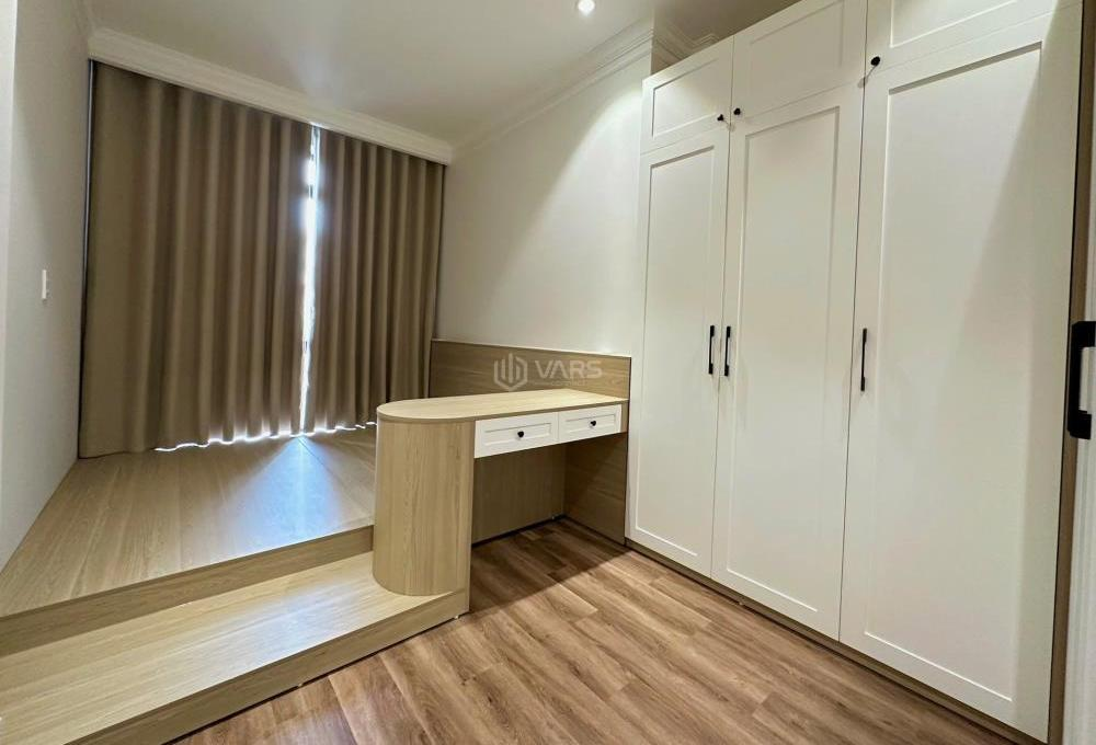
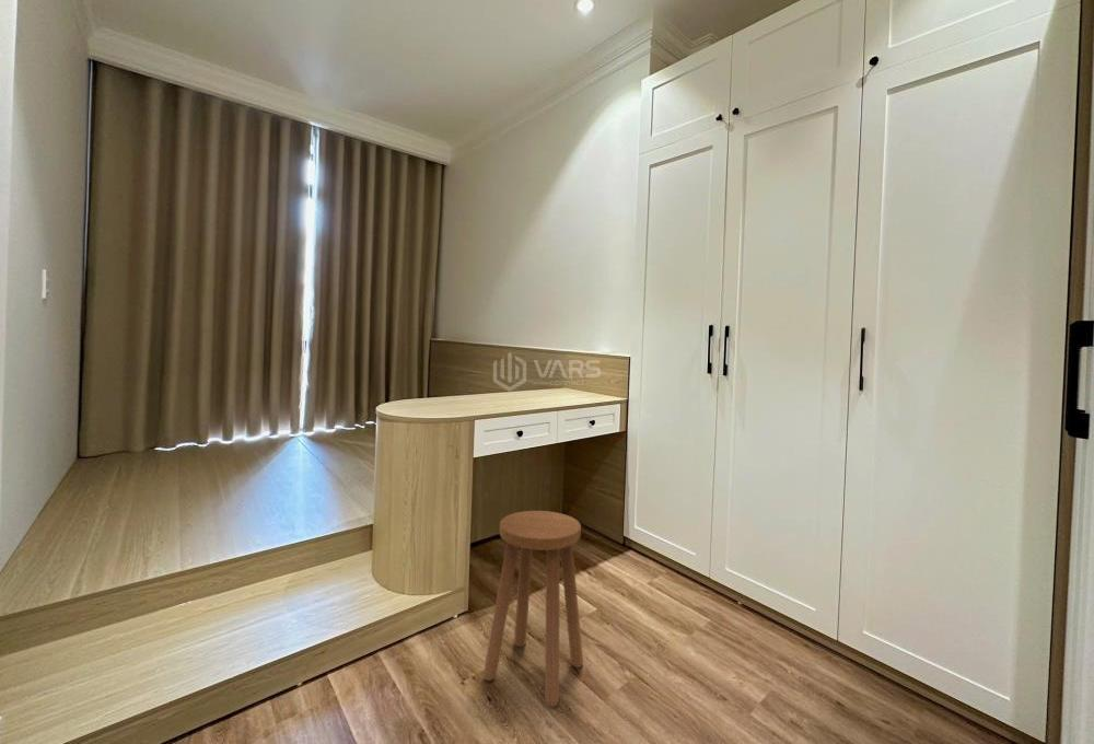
+ stool (528, 597)
